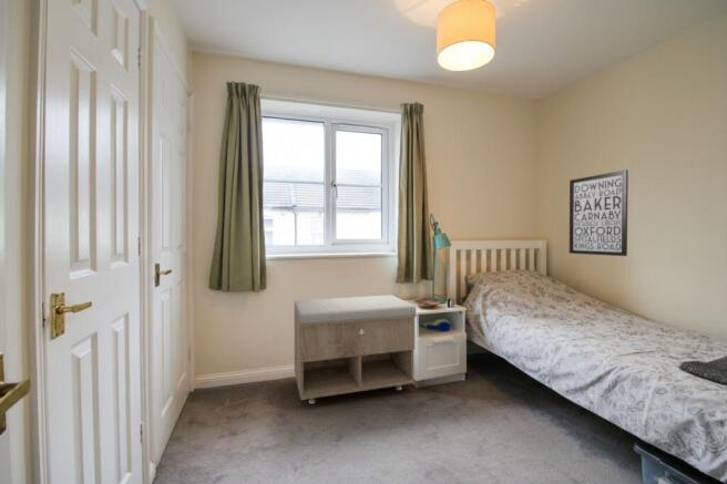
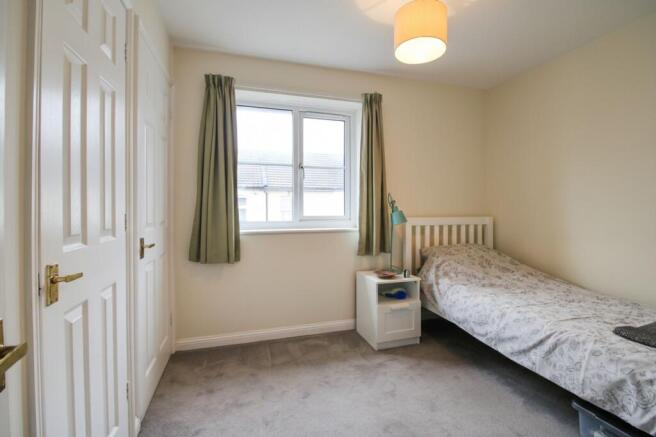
- wall art (595, 215)
- storage bench (351, 344)
